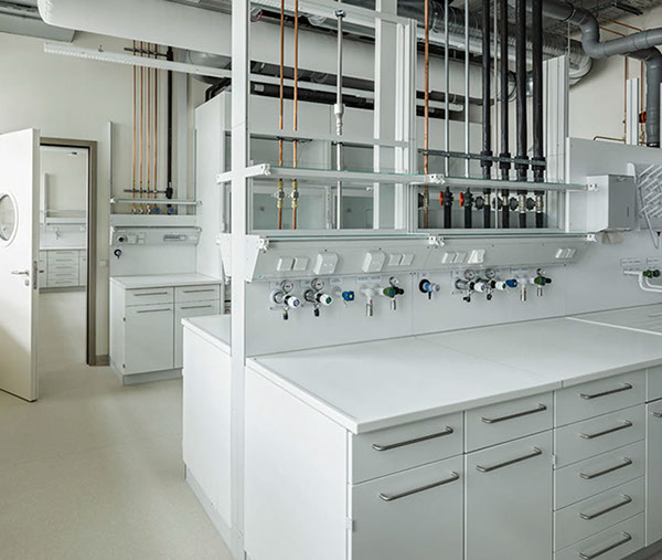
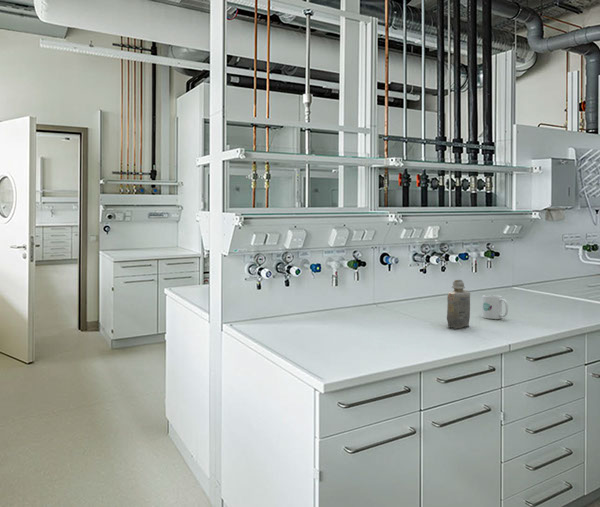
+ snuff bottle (458, 303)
+ mug (495, 307)
